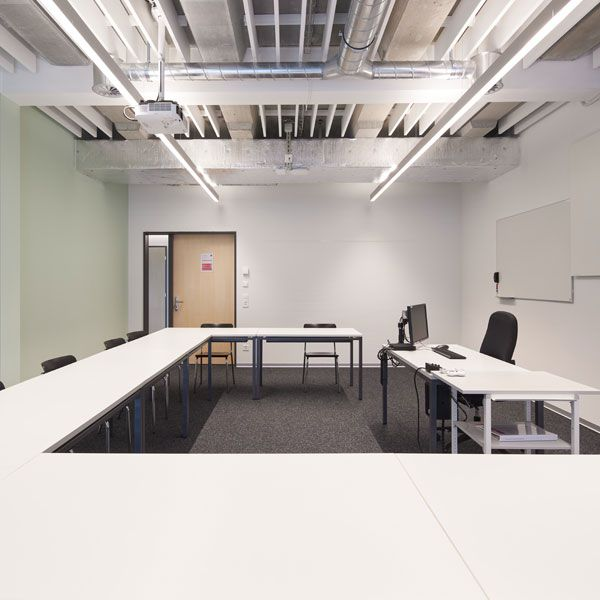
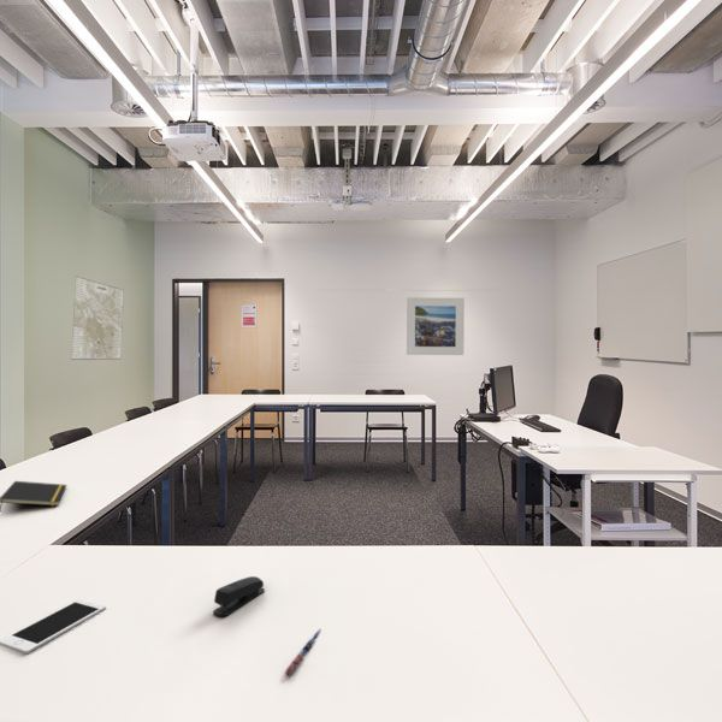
+ pen (304, 649)
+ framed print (434, 326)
+ stapler (239, 590)
+ map (99, 320)
+ cell phone (55, 623)
+ notepad (35, 492)
